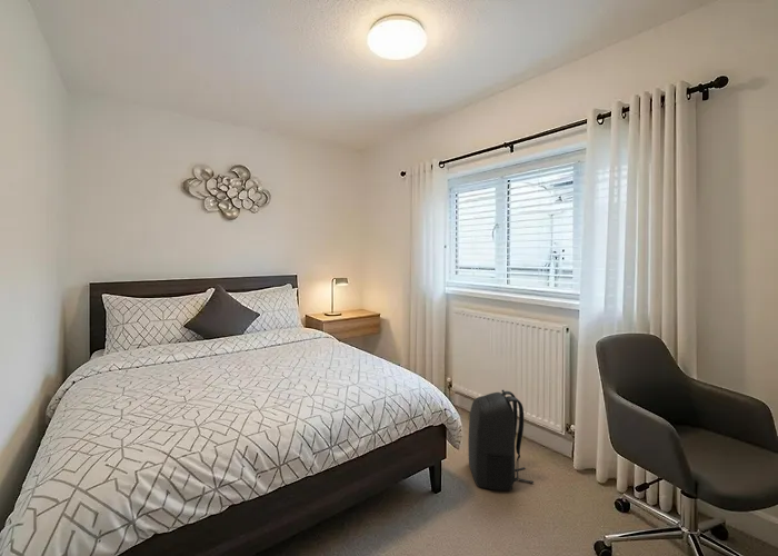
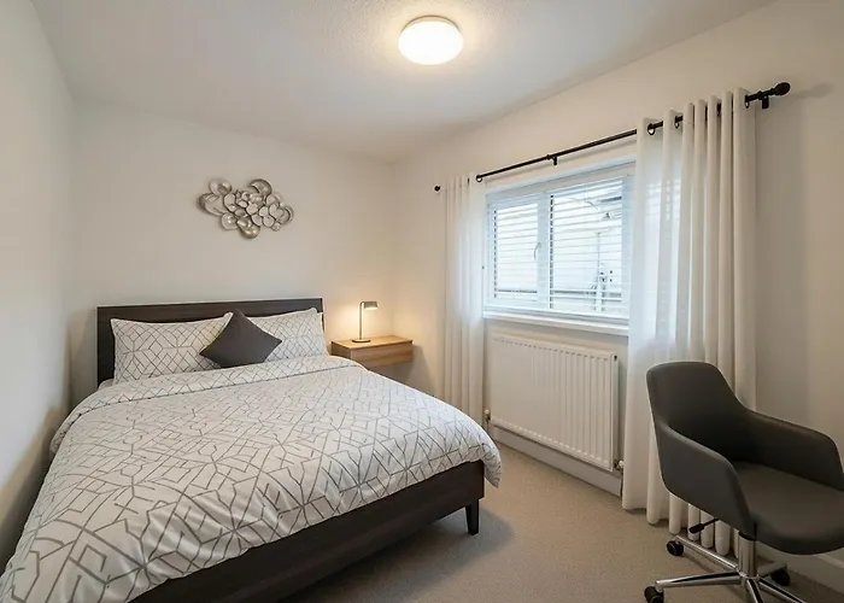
- backpack (499, 433)
